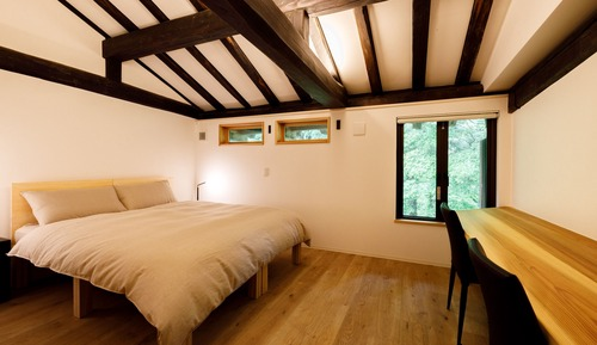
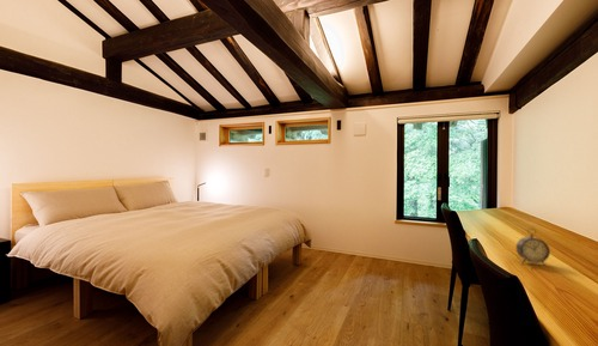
+ alarm clock (531, 245)
